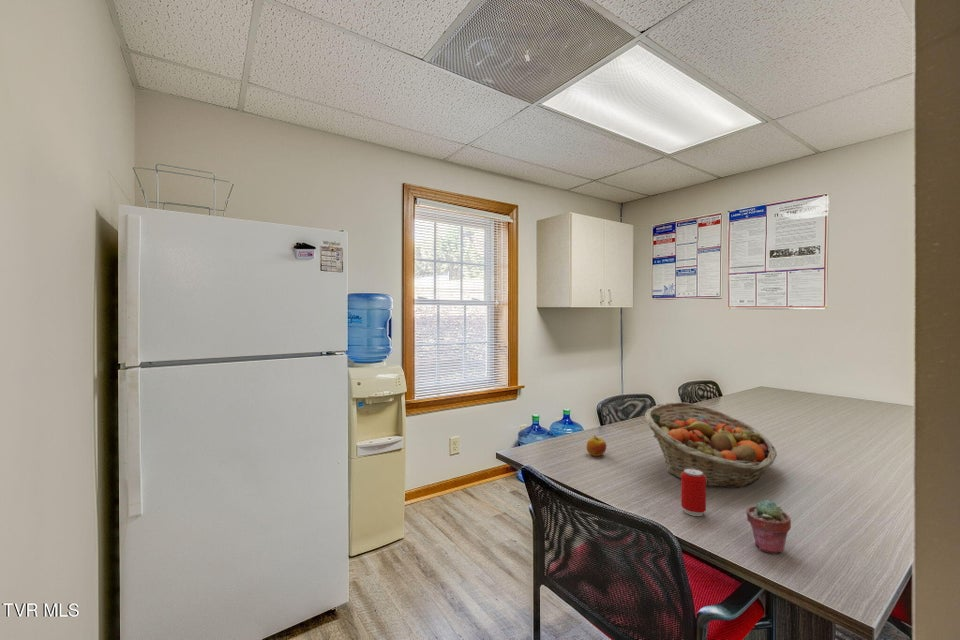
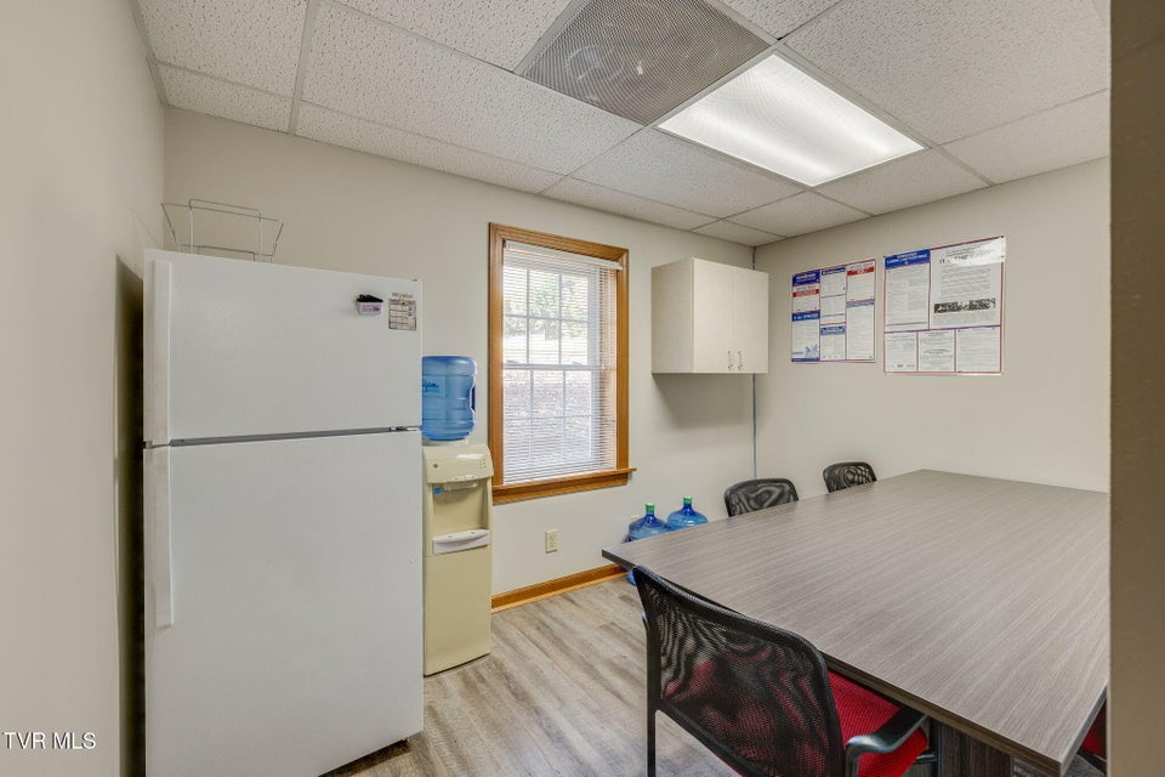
- beverage can (693, 491)
- apple (596, 444)
- potted succulent (768, 523)
- fruit basket (707, 440)
